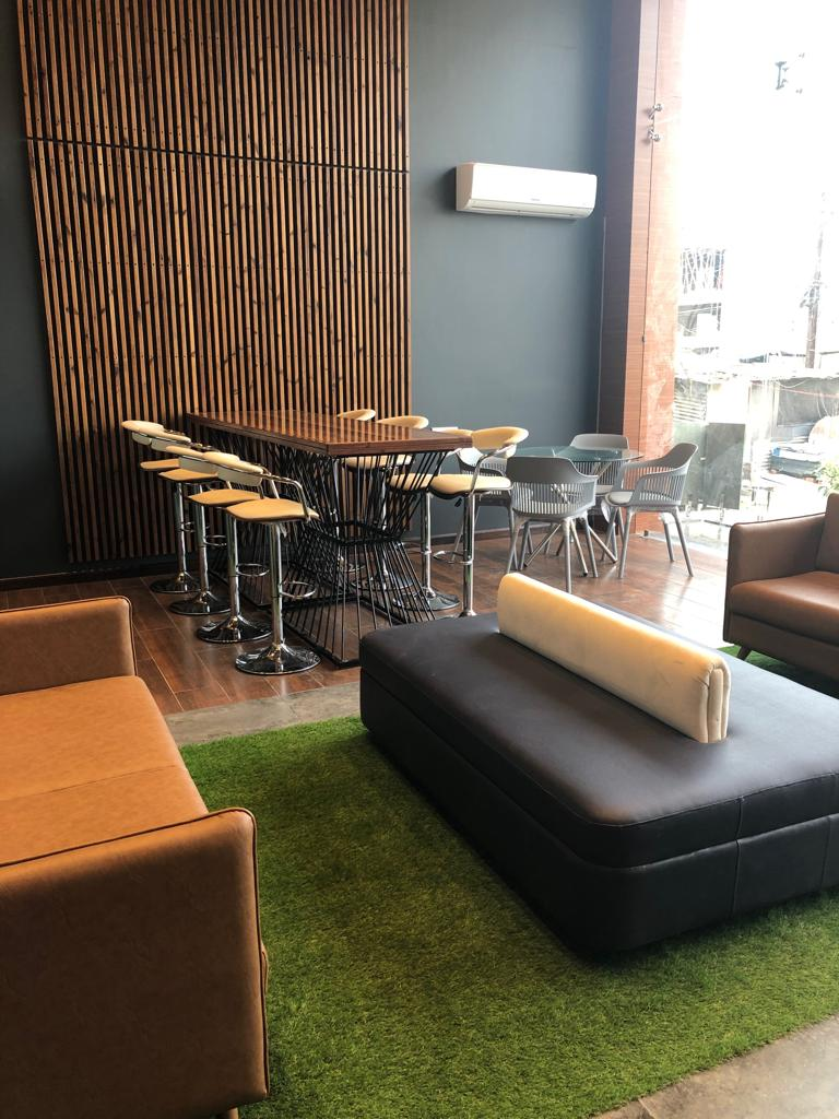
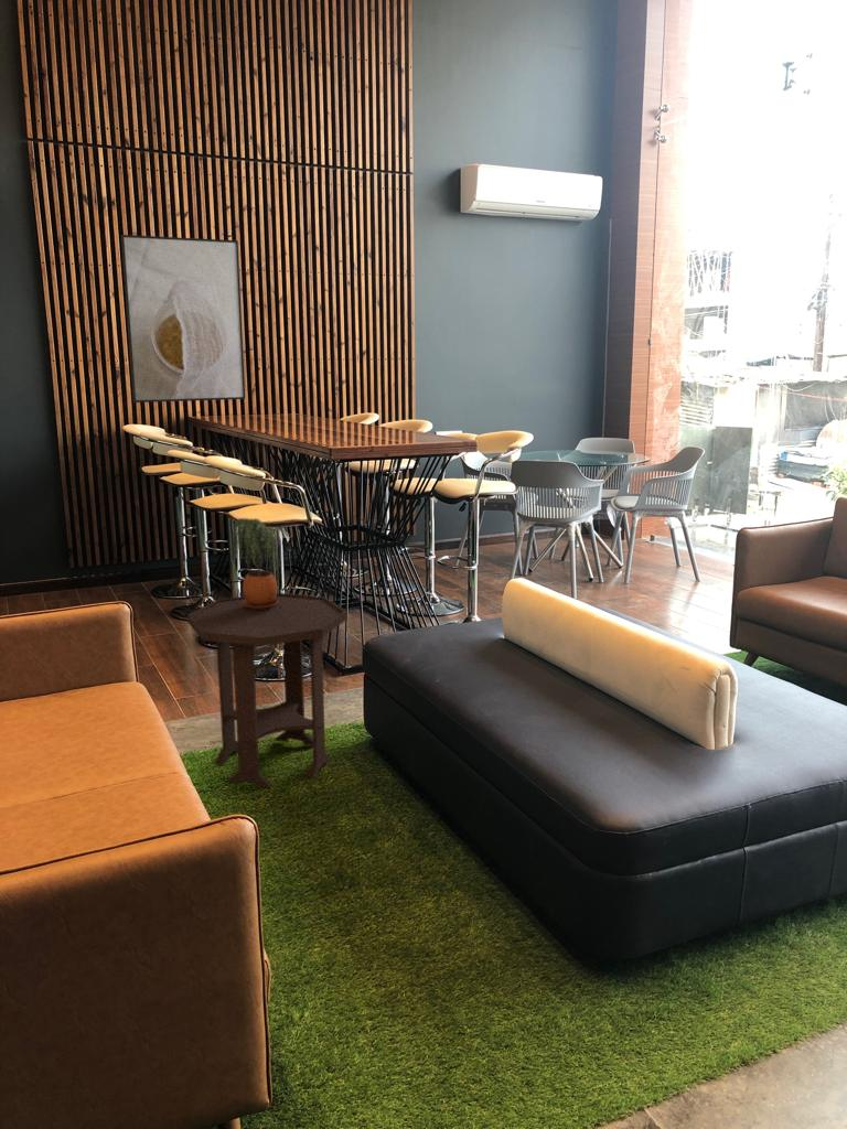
+ potted plant (256, 561)
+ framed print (185, 321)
+ side table (285, 689)
